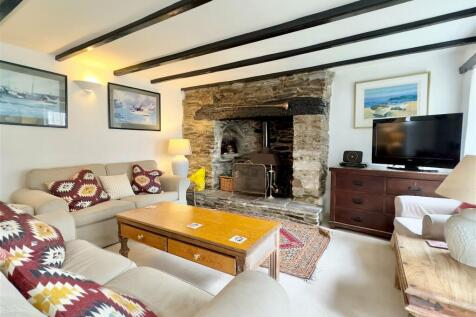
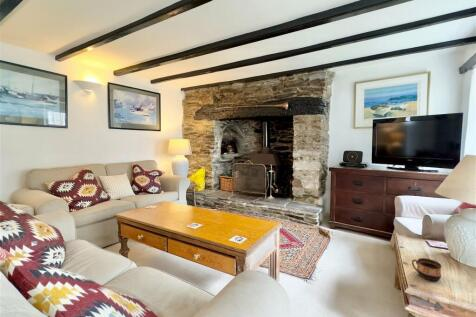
+ cup (427, 269)
